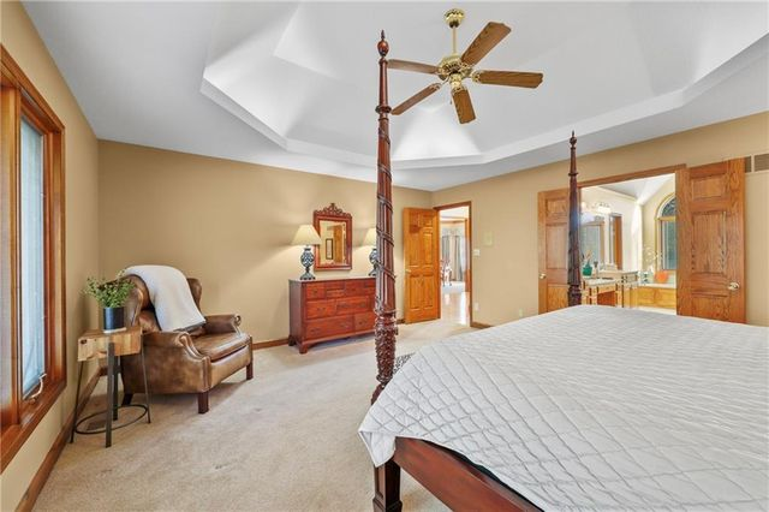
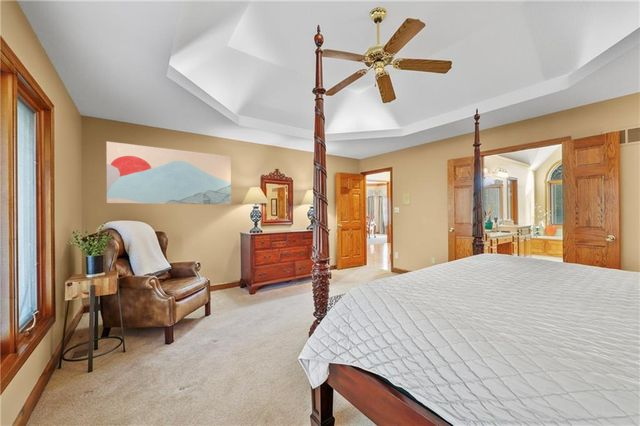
+ wall art (175, 176)
